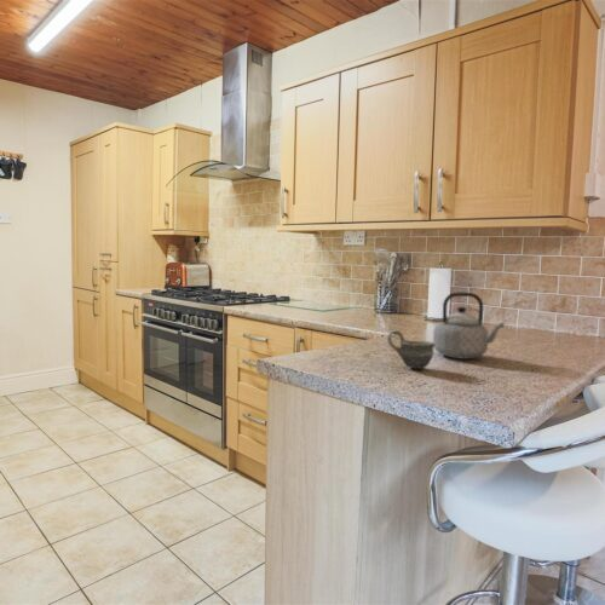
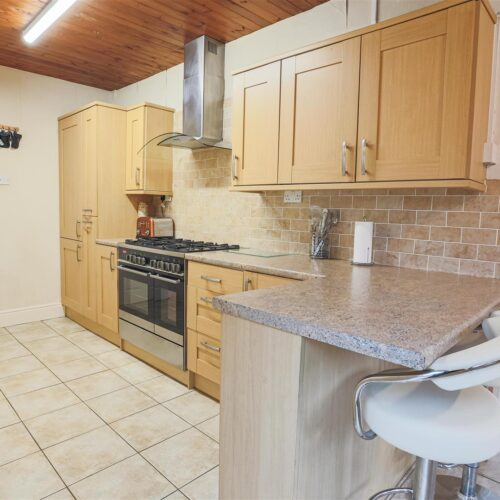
- cup (413, 348)
- teapot (467, 324)
